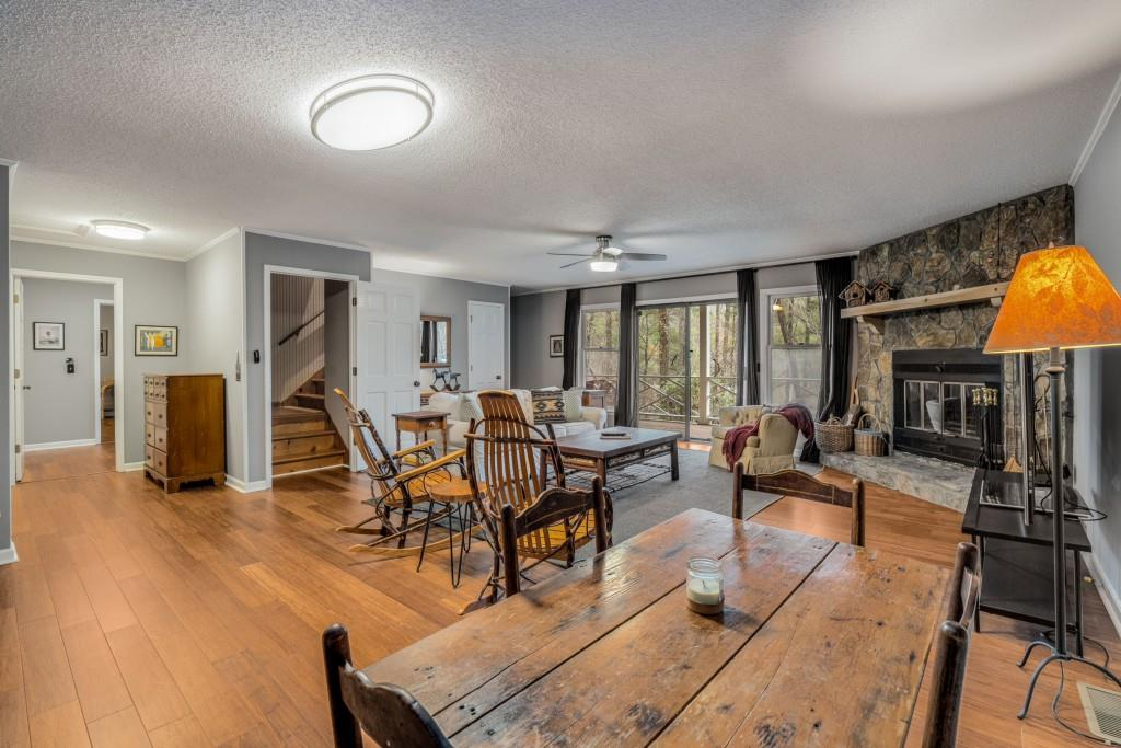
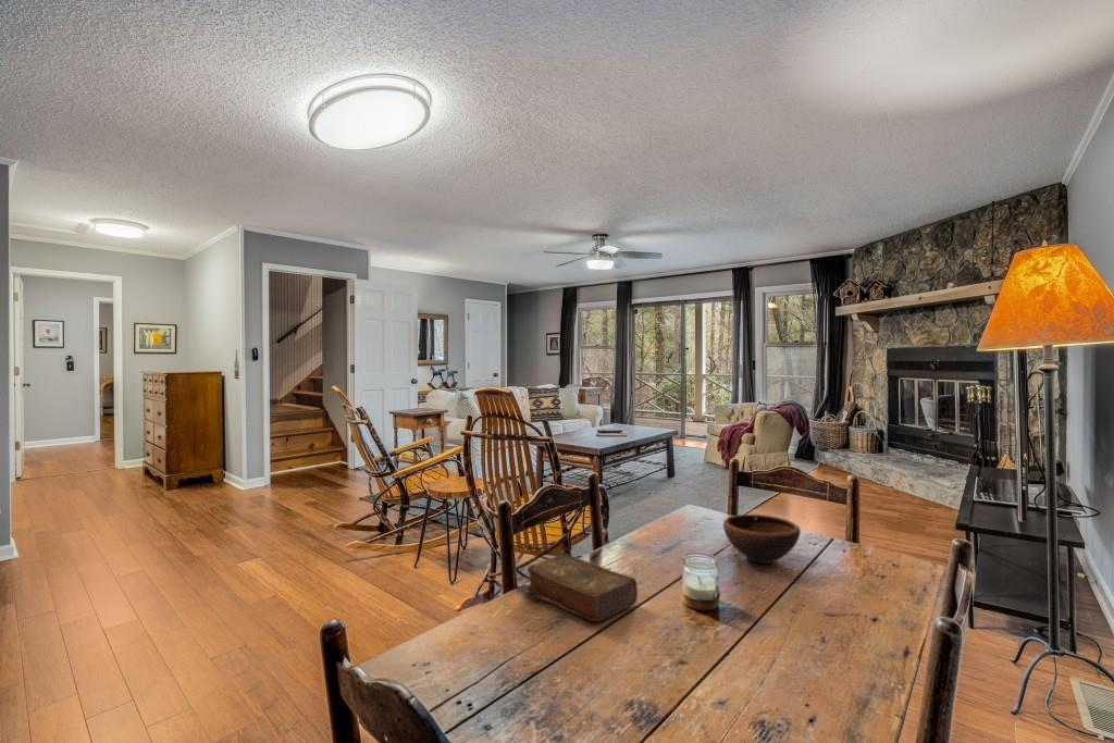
+ bowl (760, 541)
+ book (580, 583)
